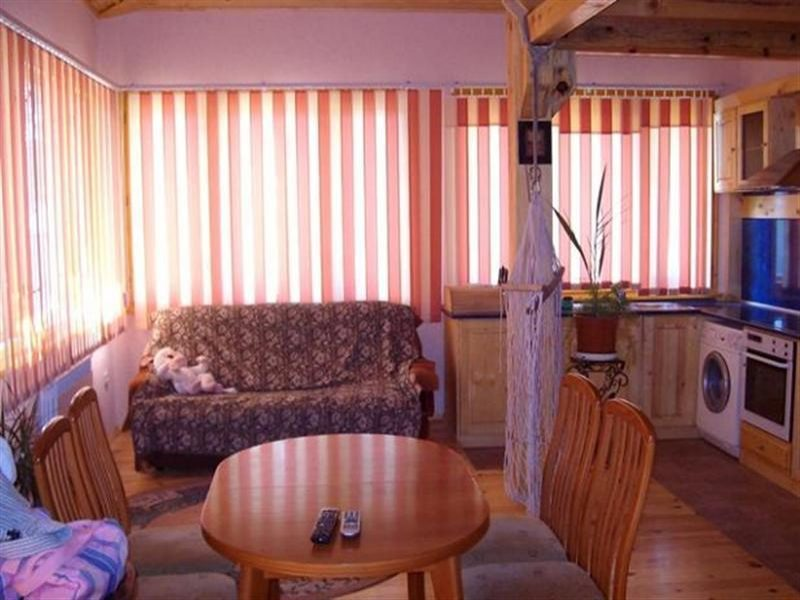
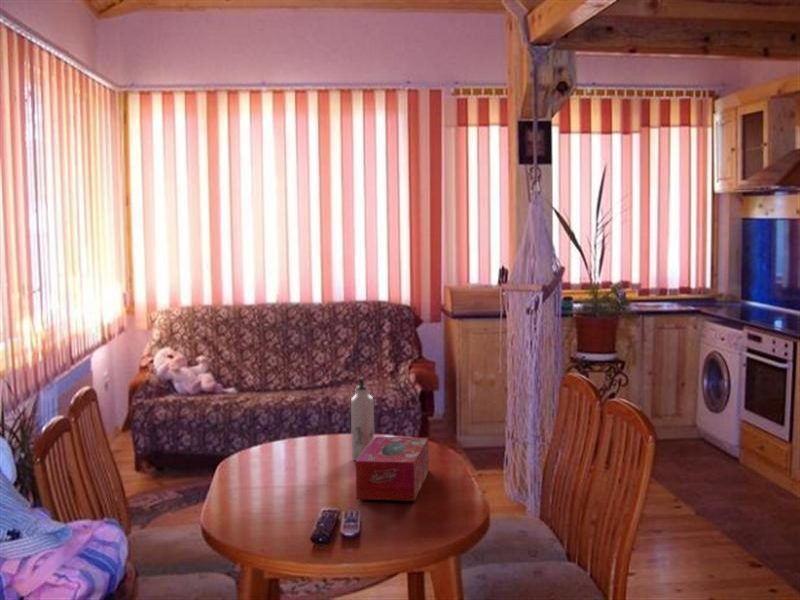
+ tissue box (394, 466)
+ water bottle (362, 418)
